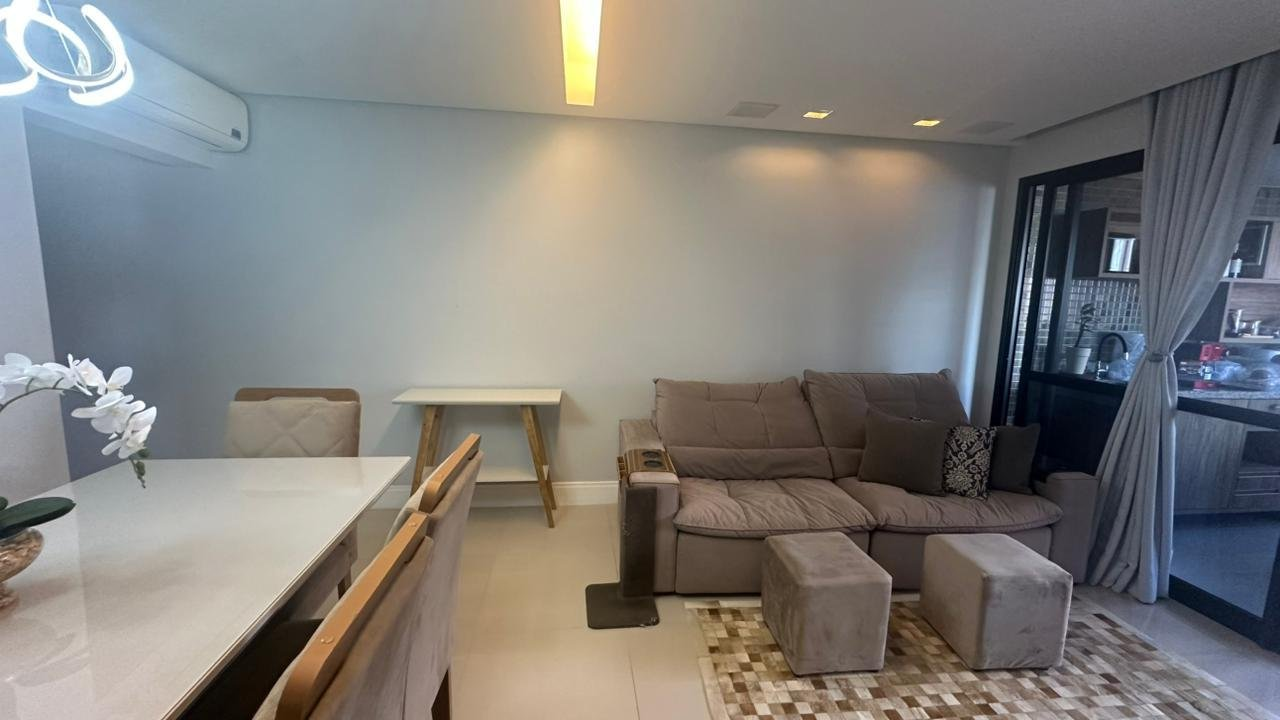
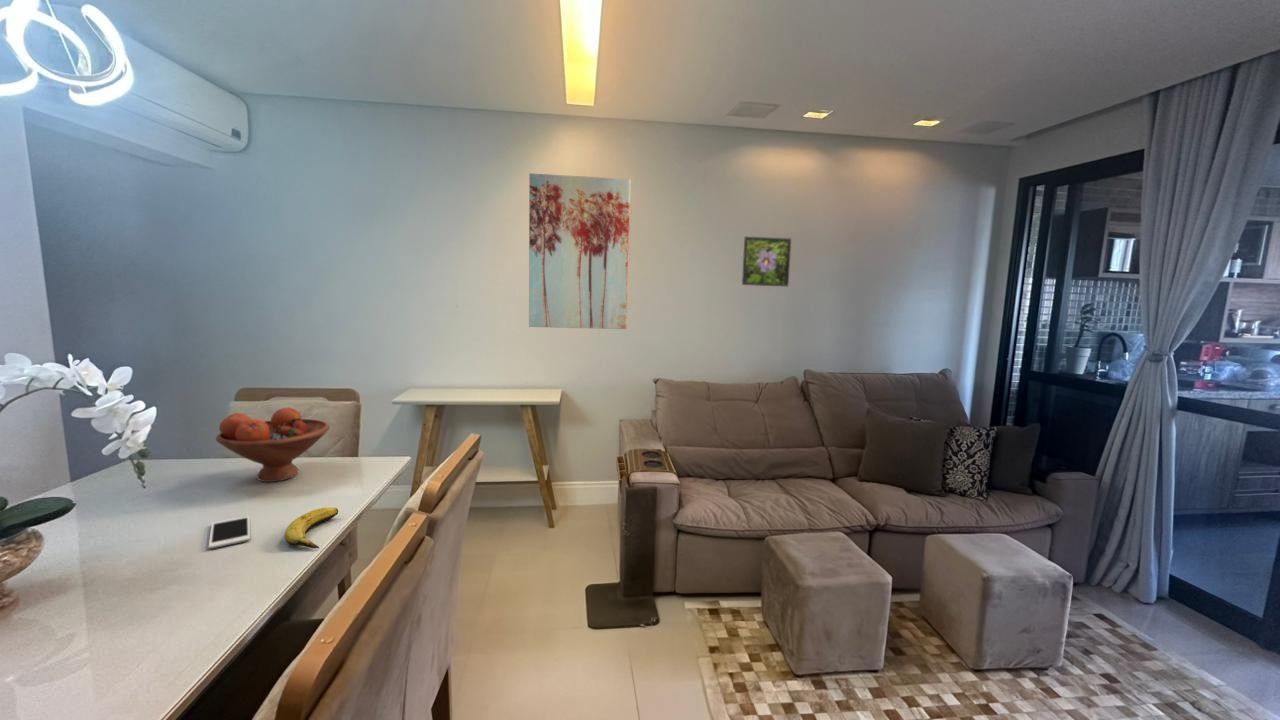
+ fruit bowl (276, 444)
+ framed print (766, 261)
+ cell phone (230, 531)
+ wall art (579, 253)
+ banana (310, 526)
